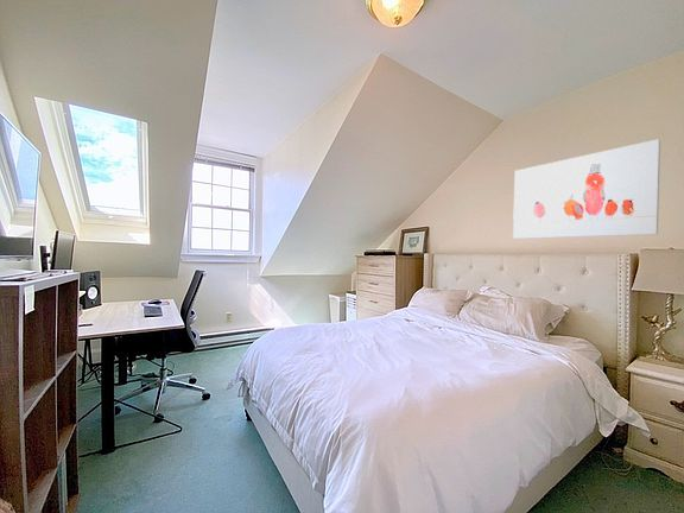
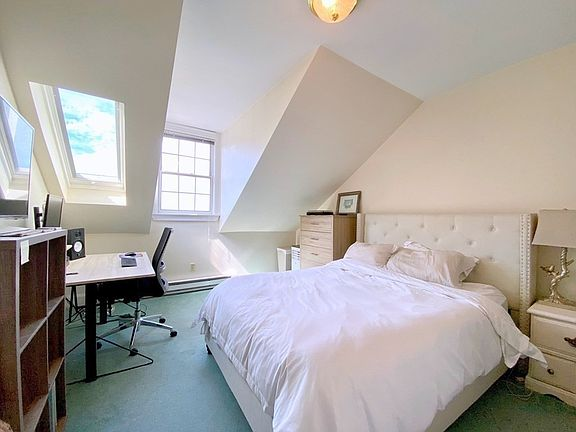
- wall art (575, 197)
